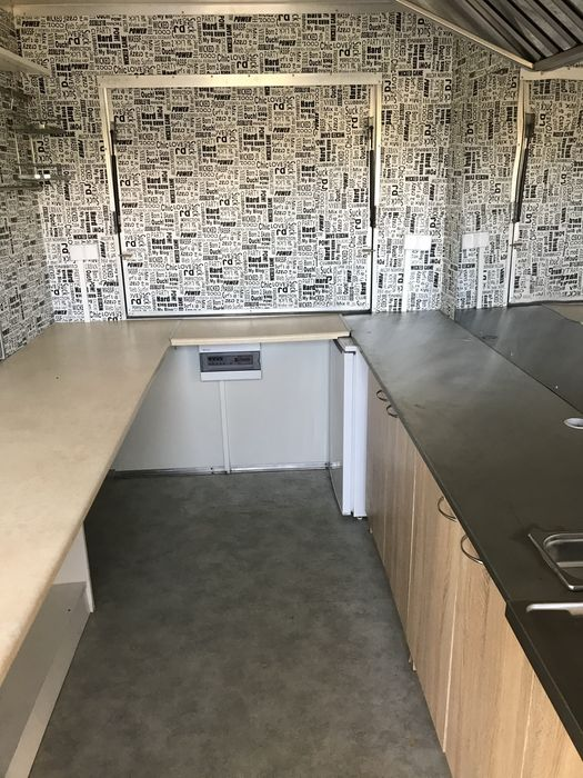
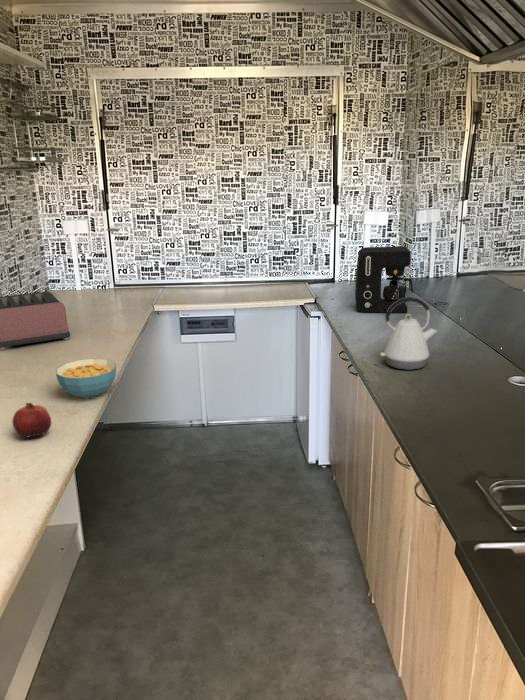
+ kettle (409, 331)
+ coffee maker (386, 279)
+ cereal bowl (87, 381)
+ fruit (32, 419)
+ toaster (26, 317)
